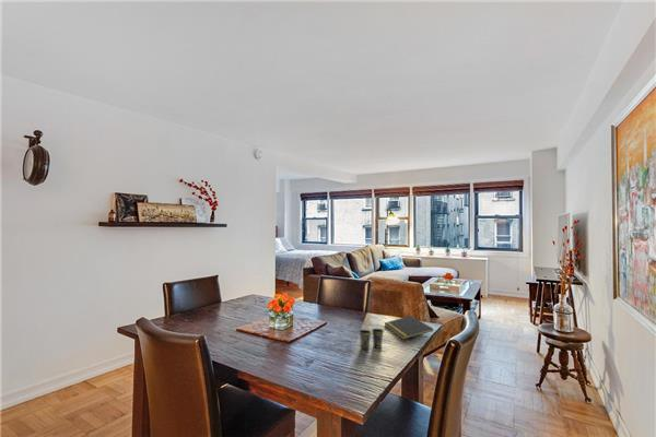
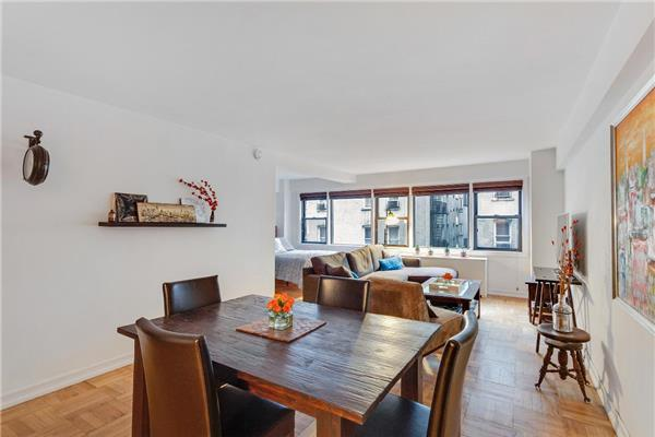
- cup (373, 339)
- notepad (407, 327)
